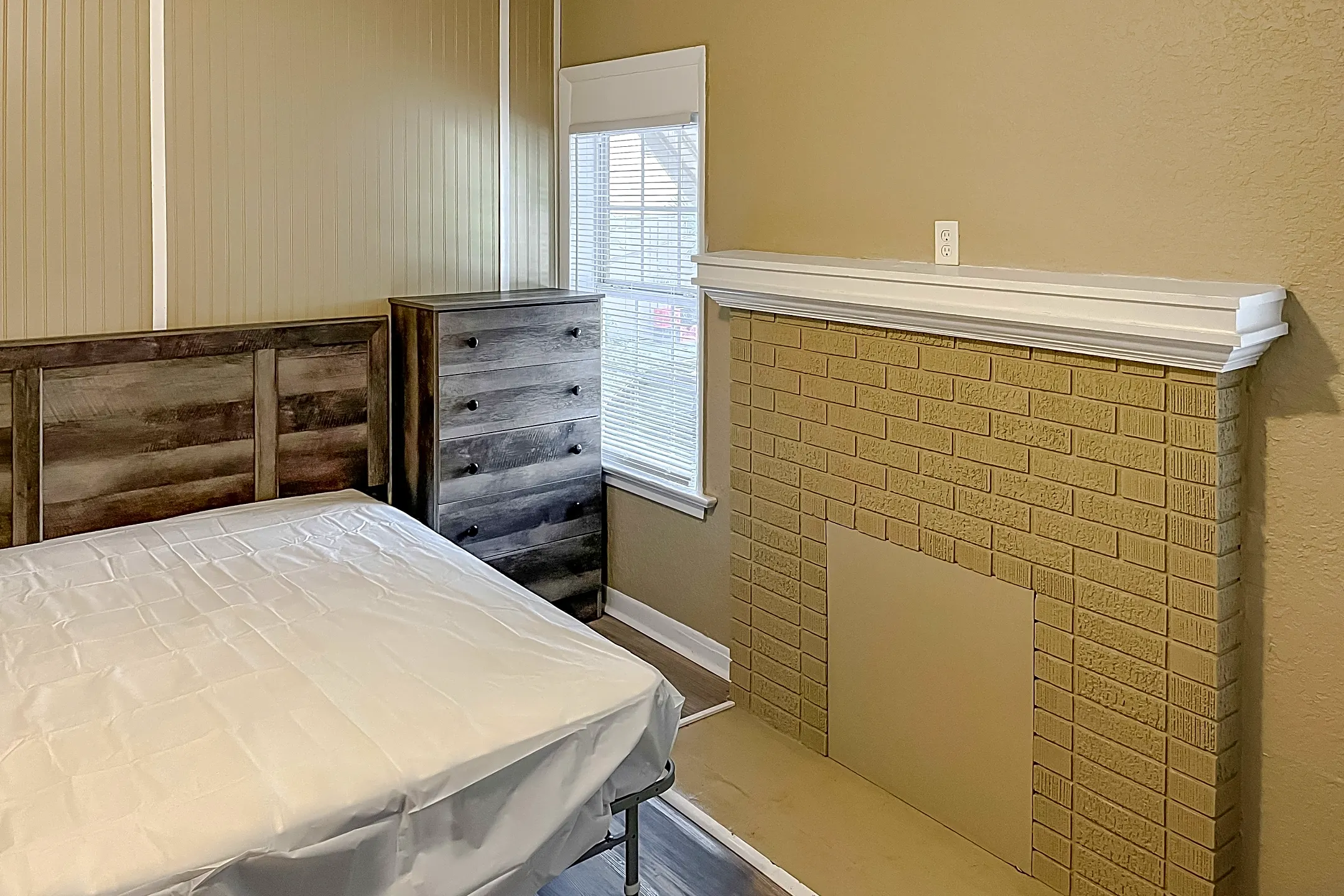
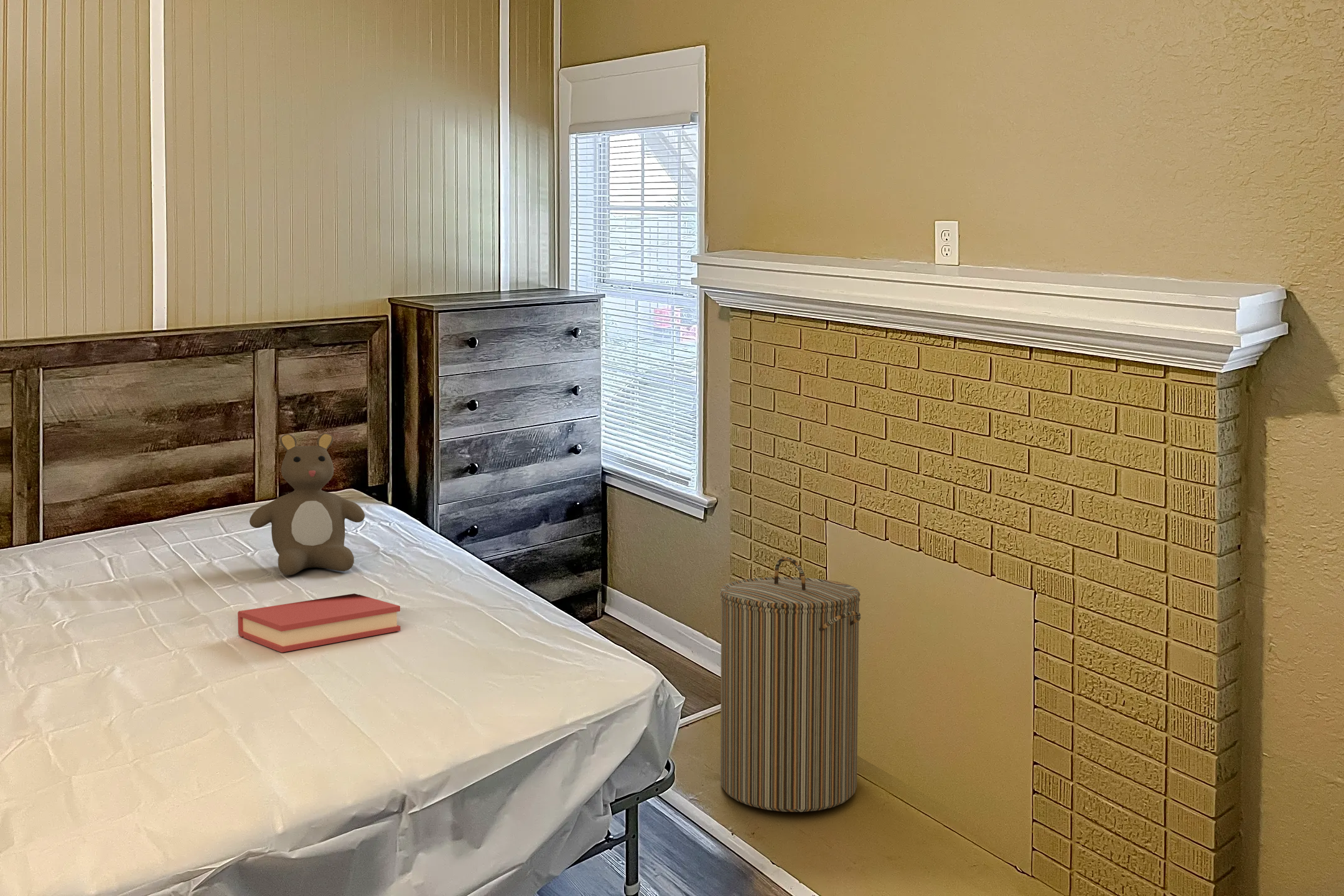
+ hardback book (320, 620)
+ laundry hamper (789, 673)
+ teddy bear (310, 502)
